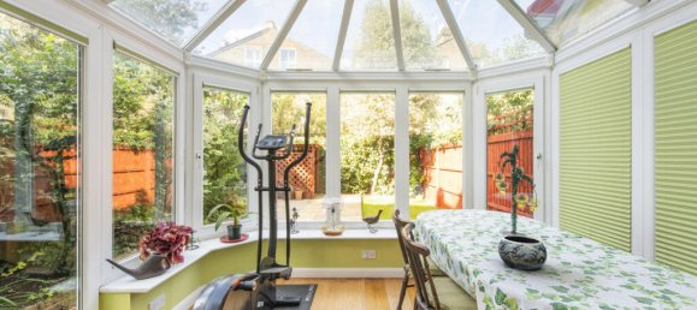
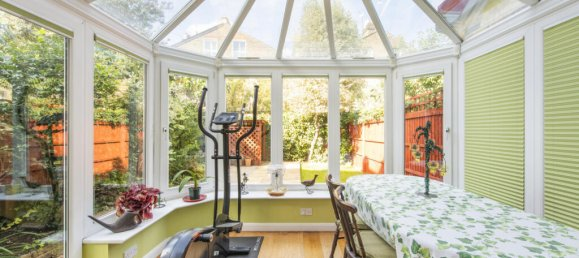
- decorative bowl (521, 251)
